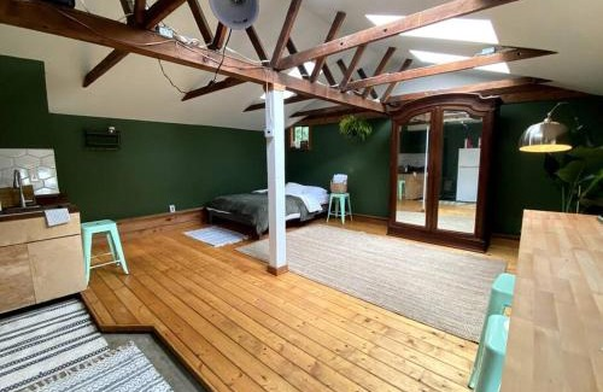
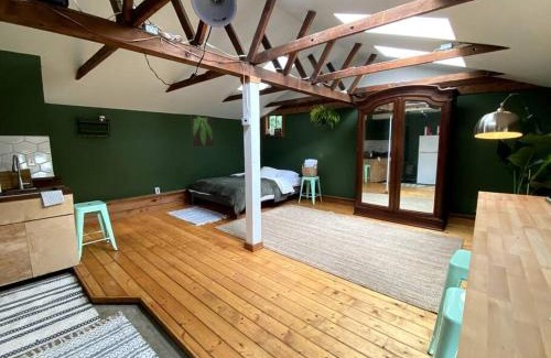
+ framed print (202, 131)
